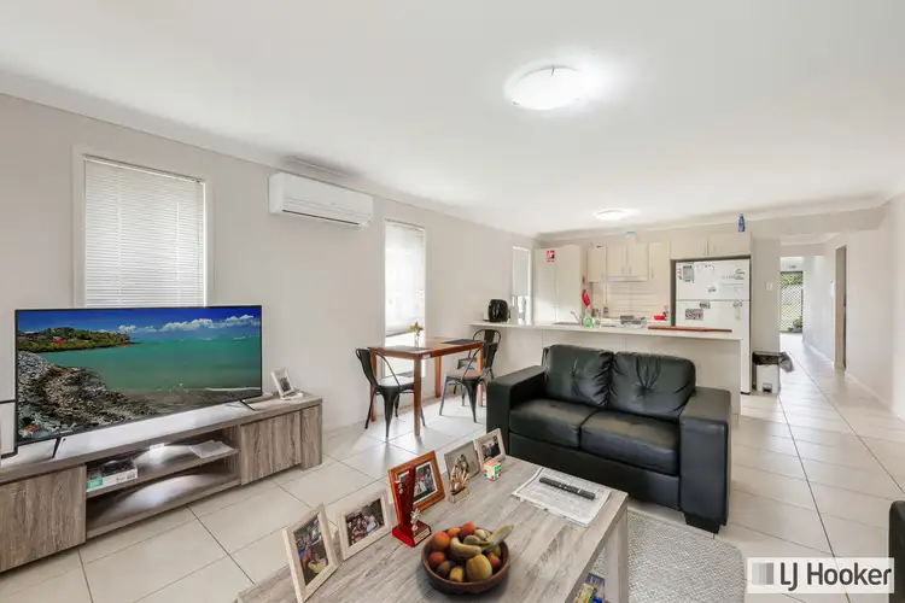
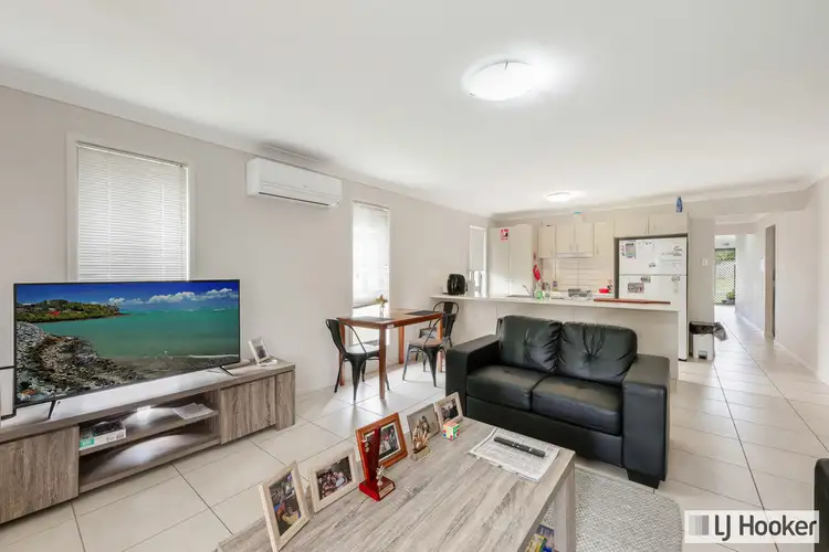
- fruit bowl (466, 548)
